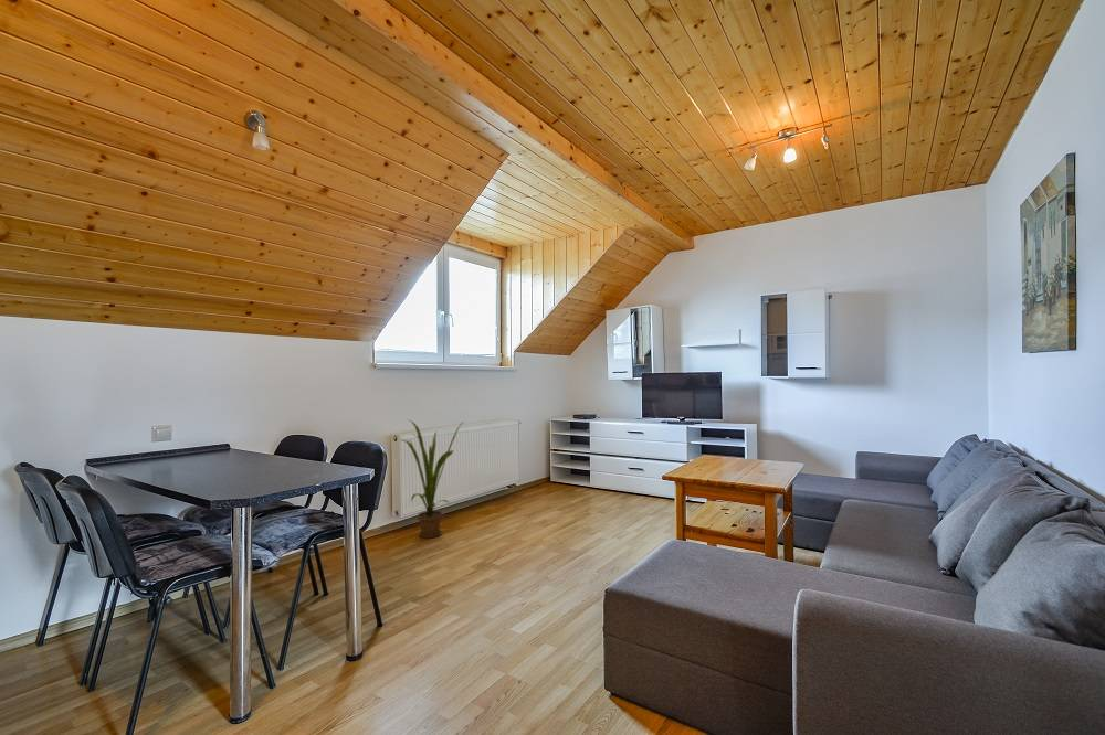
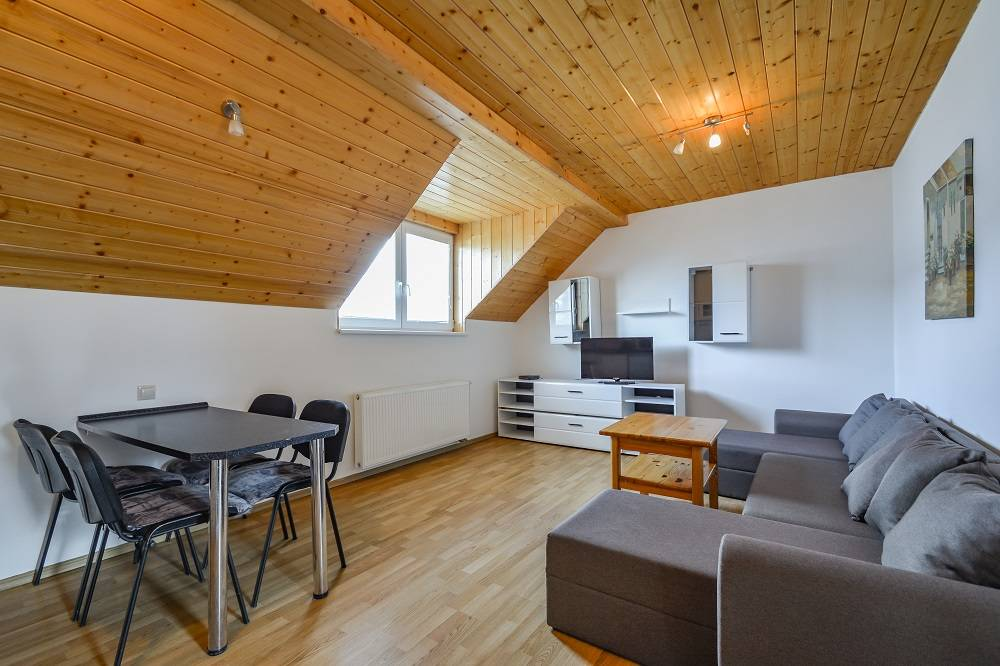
- house plant (423, 478)
